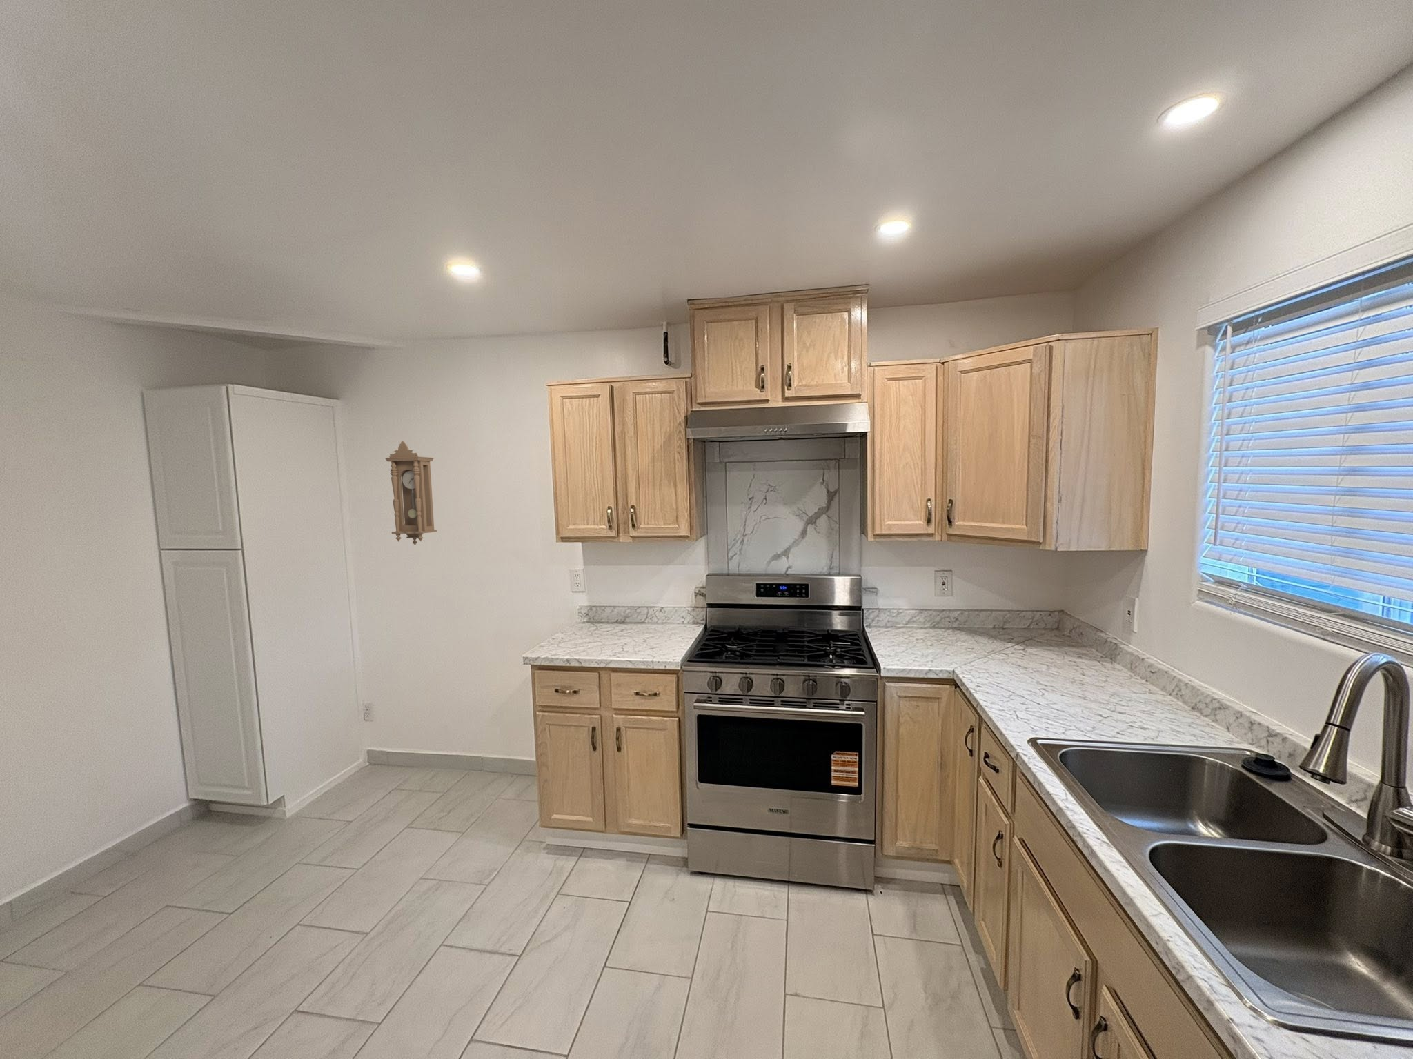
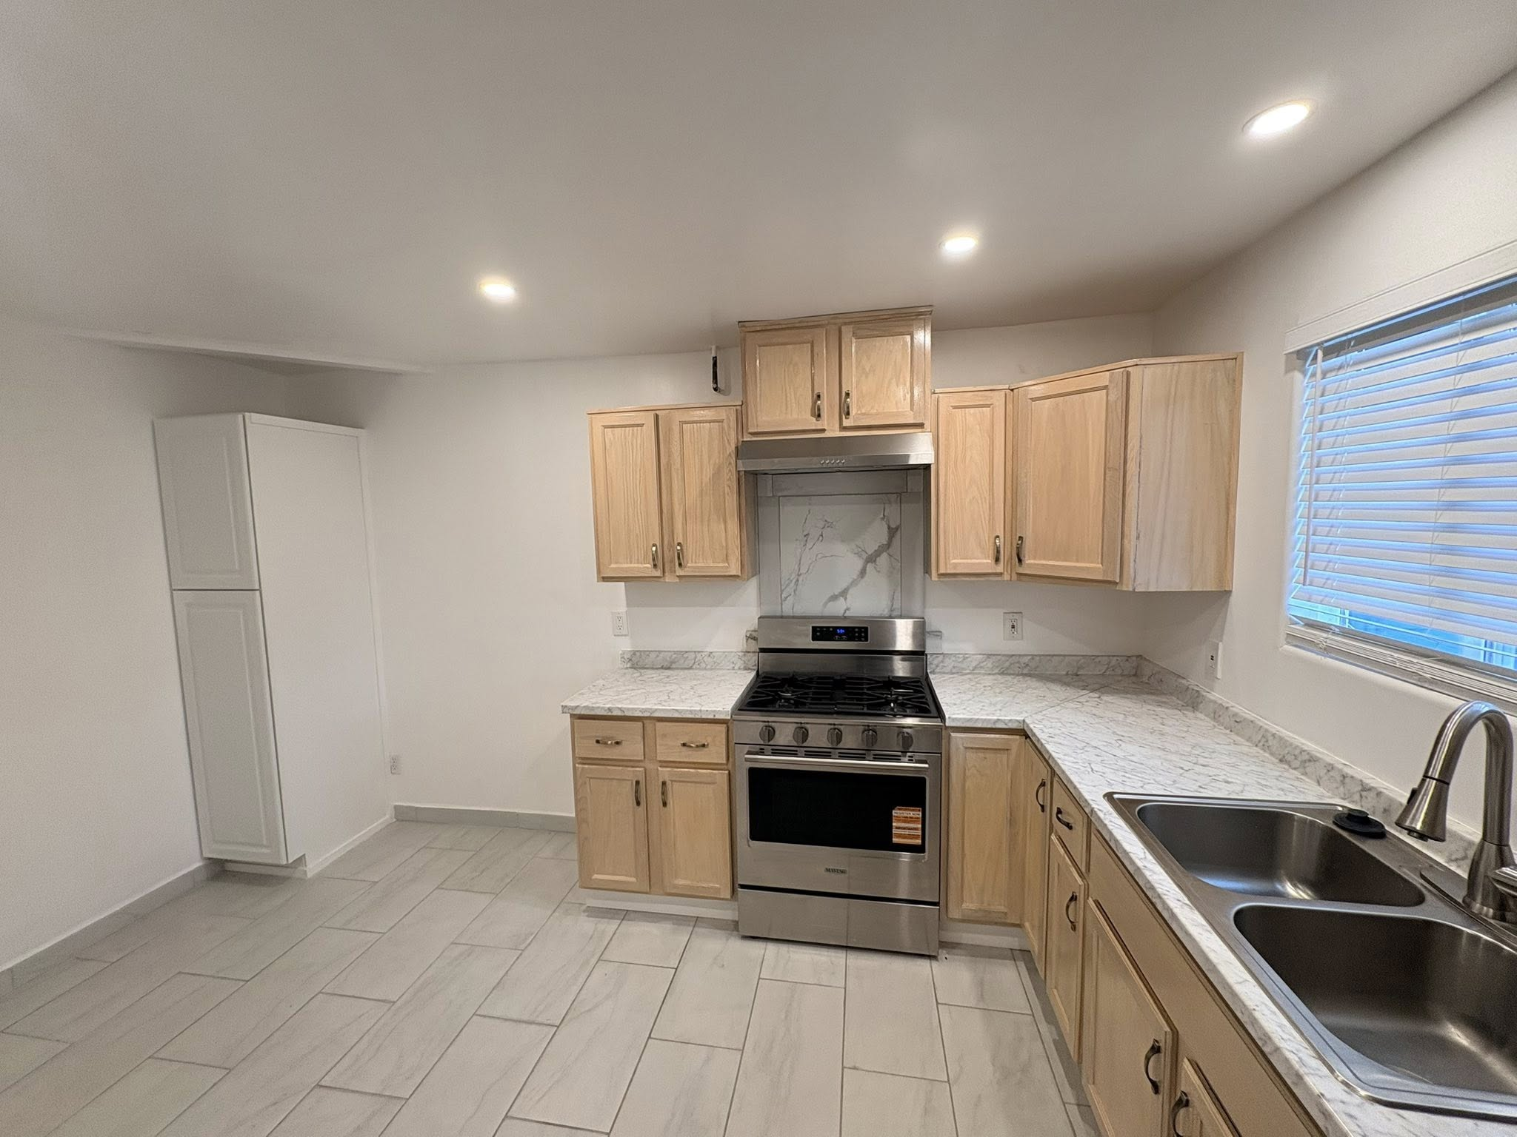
- pendulum clock (412, 494)
